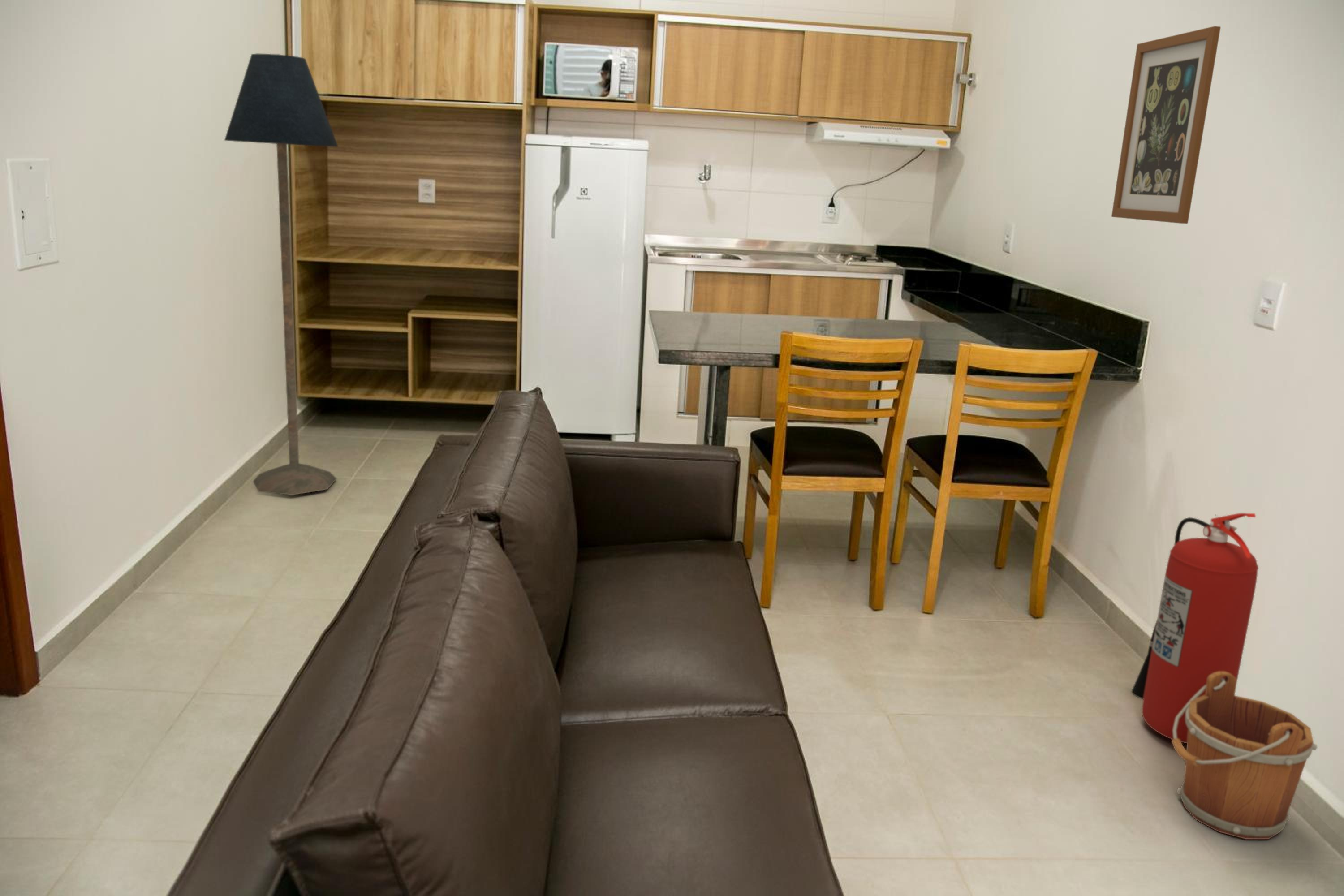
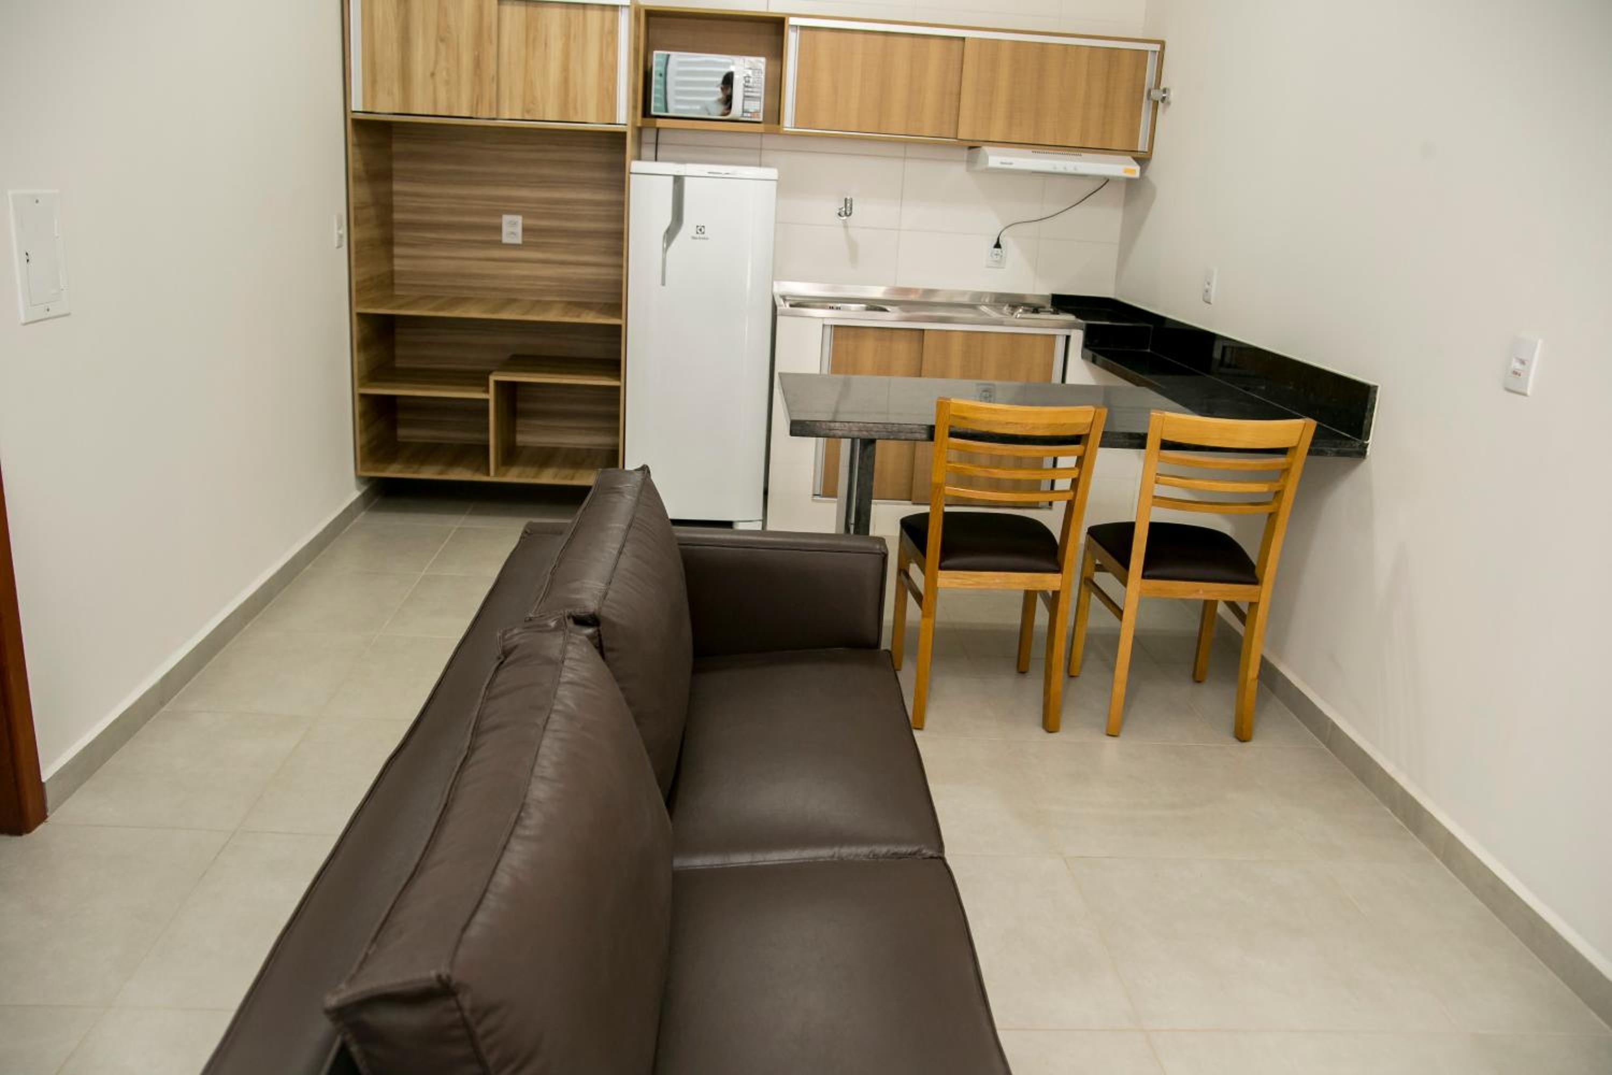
- floor lamp (286, 280)
- bucket (1237, 756)
- fire extinguisher (1191, 611)
- wall art (1161, 129)
